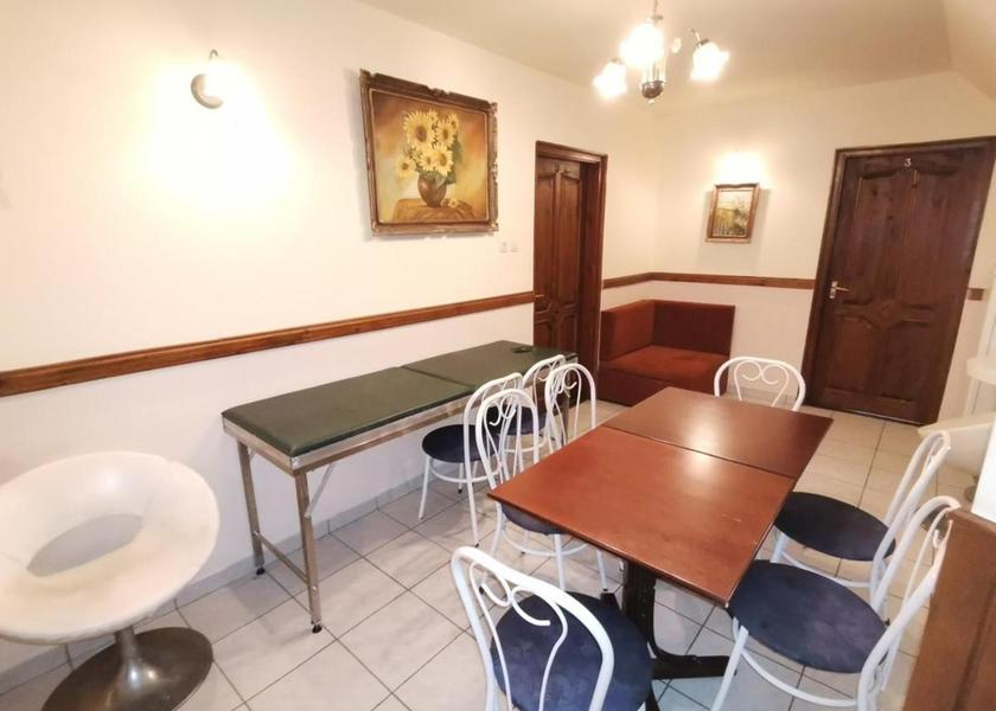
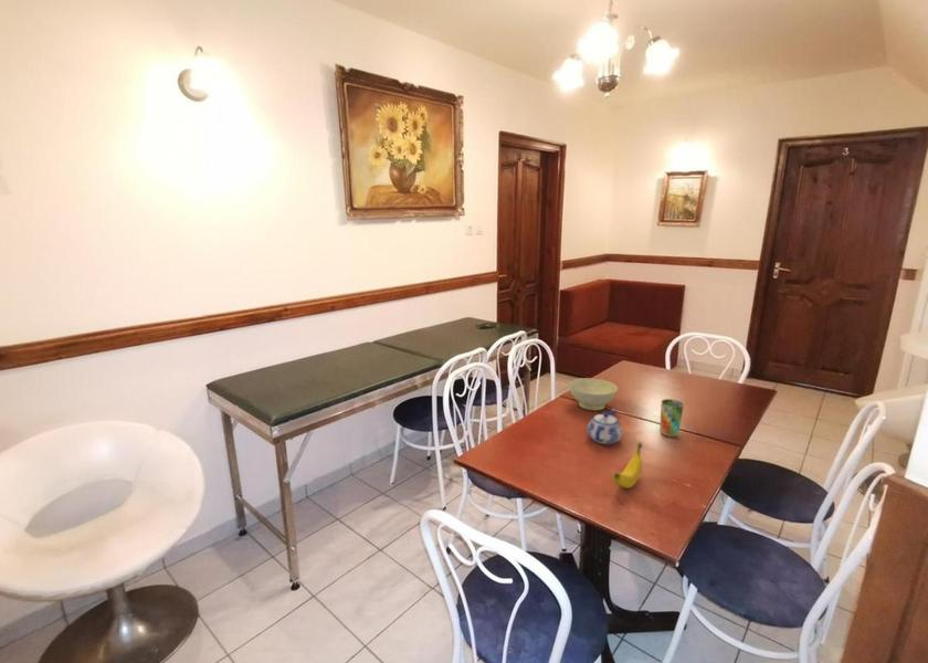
+ teapot (605, 424)
+ banana (629, 469)
+ bowl (592, 396)
+ cup (671, 418)
